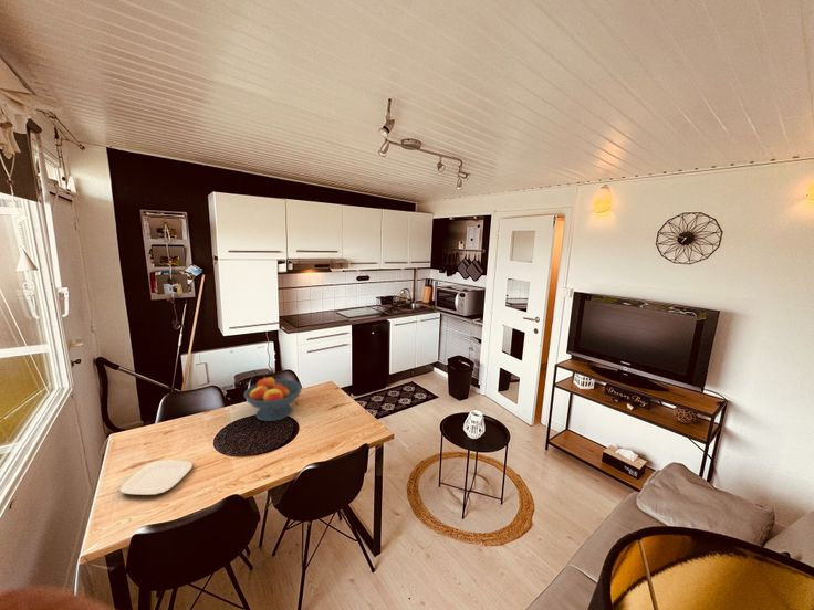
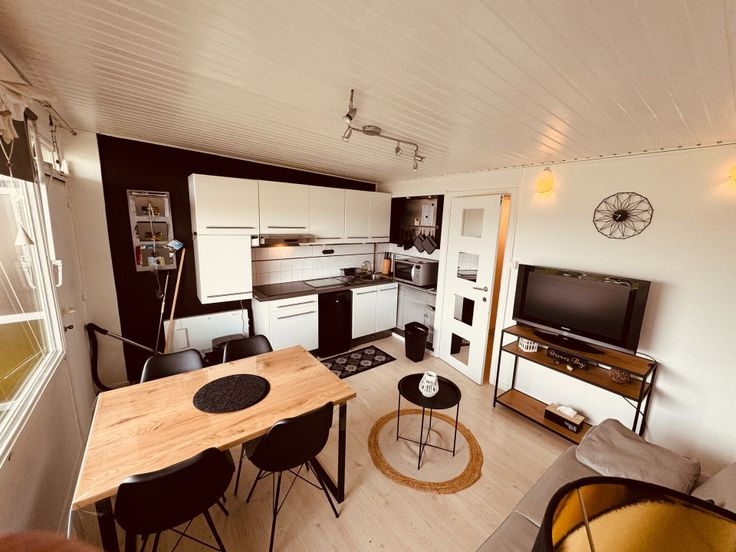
- plate (158, 477)
- fruit bowl (273, 397)
